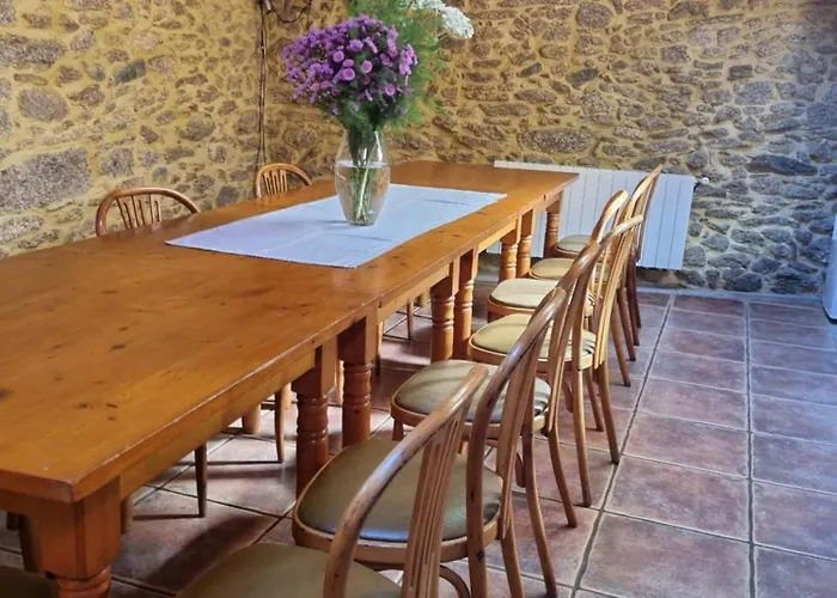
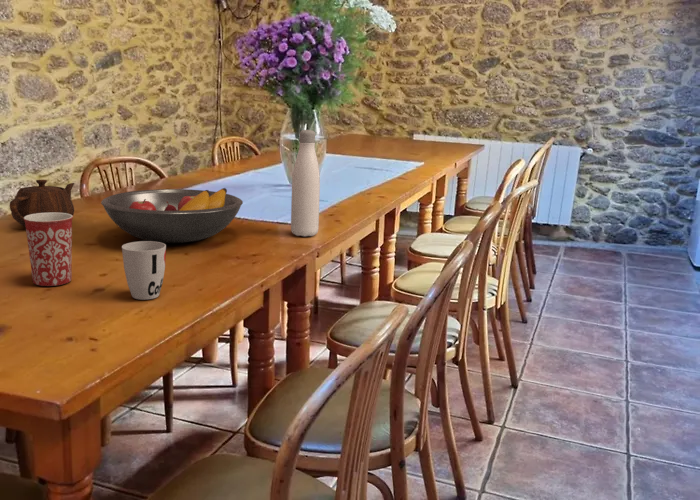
+ fruit bowl (174, 213)
+ teapot (45, 201)
+ mug (49, 247)
+ cup (144, 270)
+ water bottle (306, 183)
